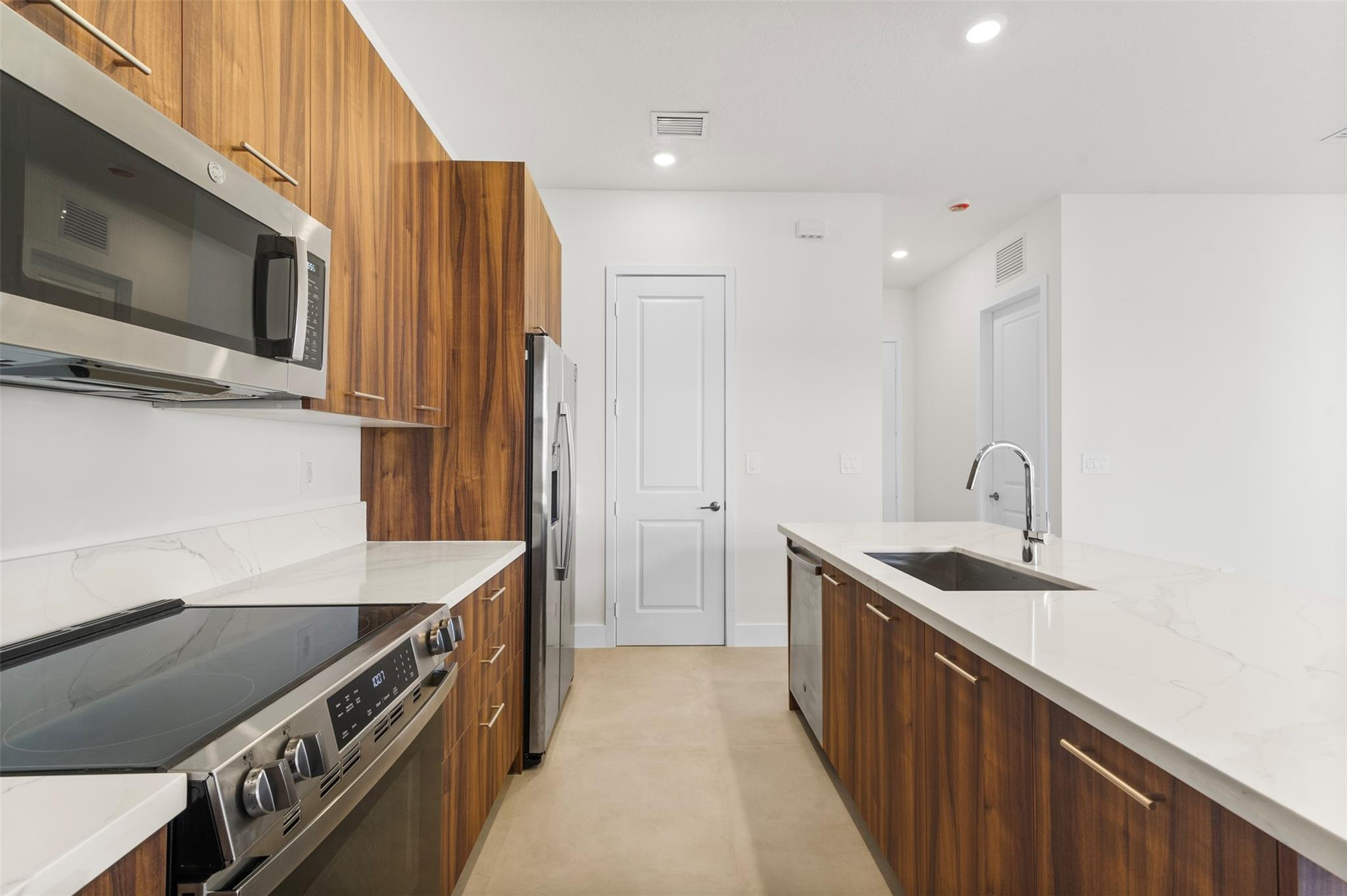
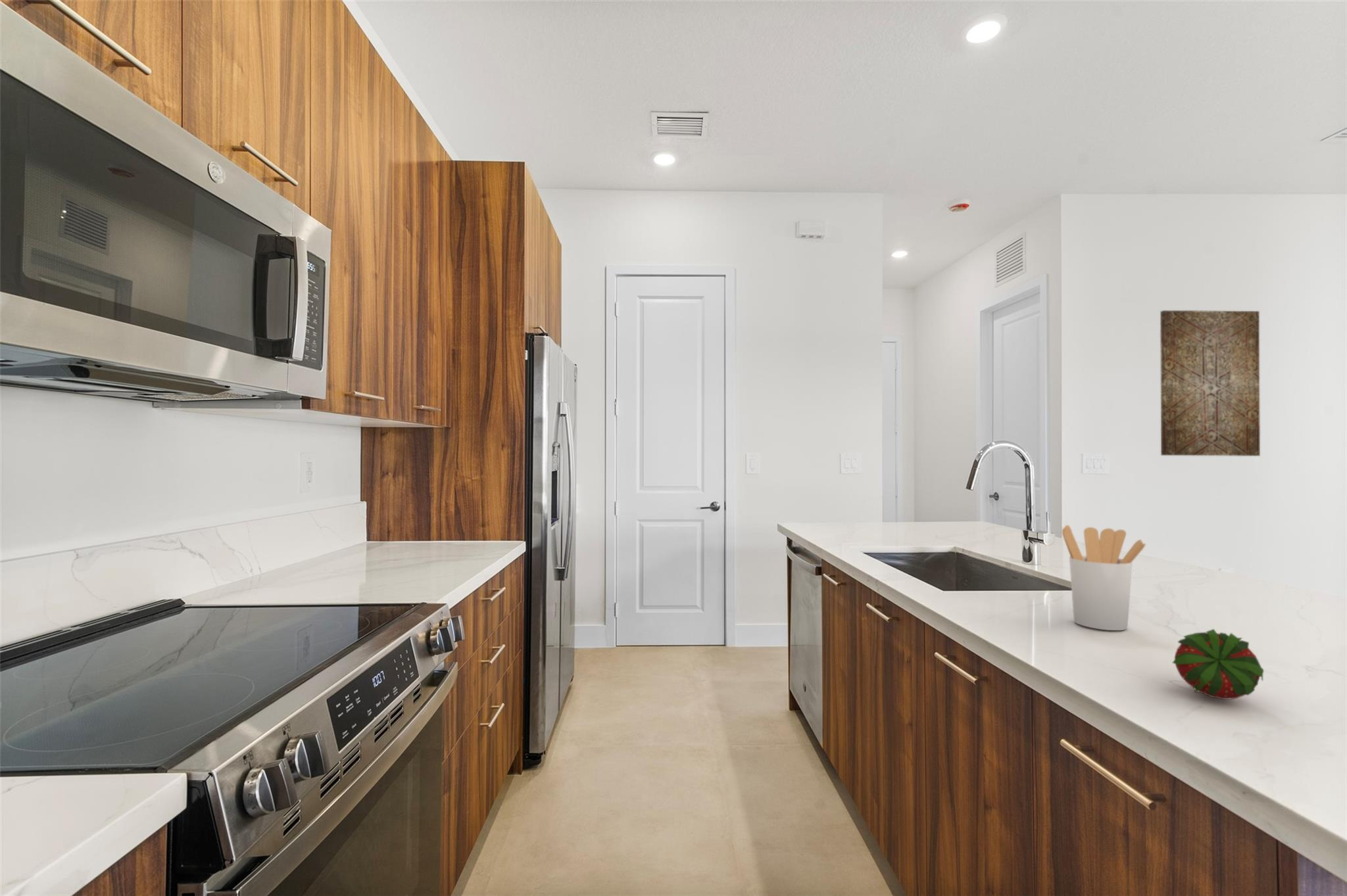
+ utensil holder (1101, 574)
+ fruit (1218, 665)
+ wall art (1210, 383)
